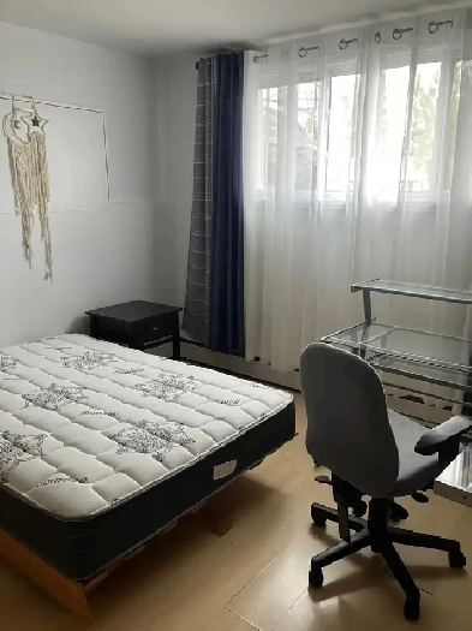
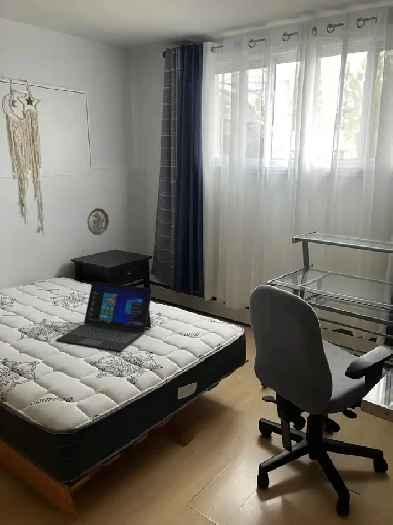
+ laptop (105, 313)
+ decorative plate (97, 221)
